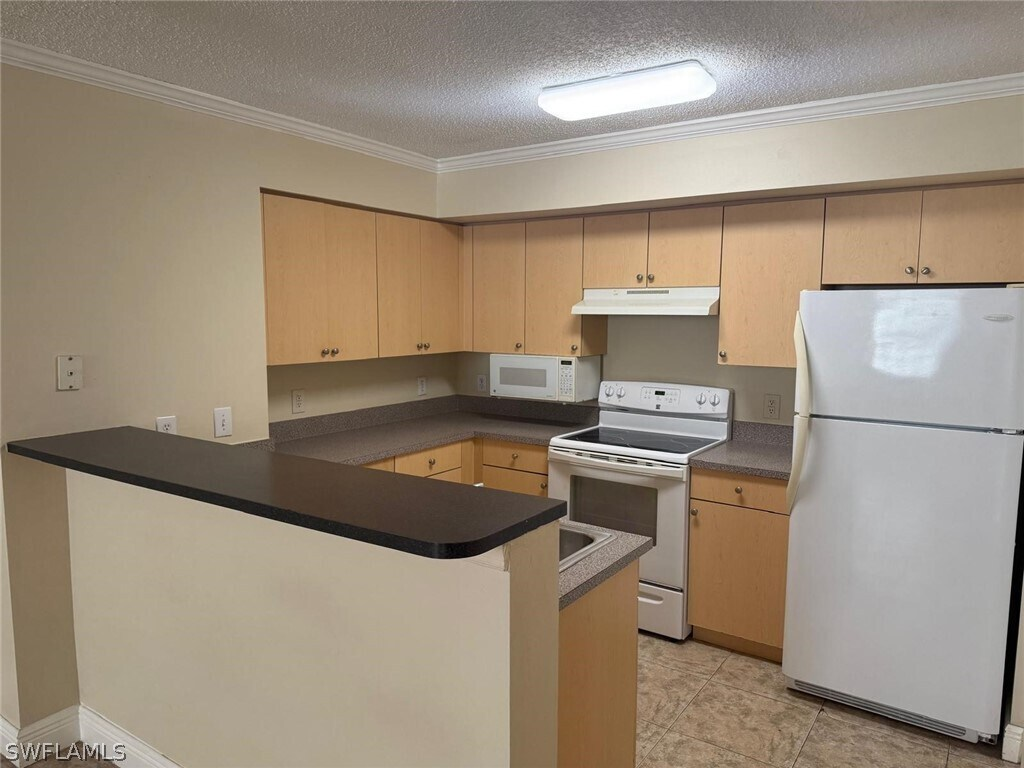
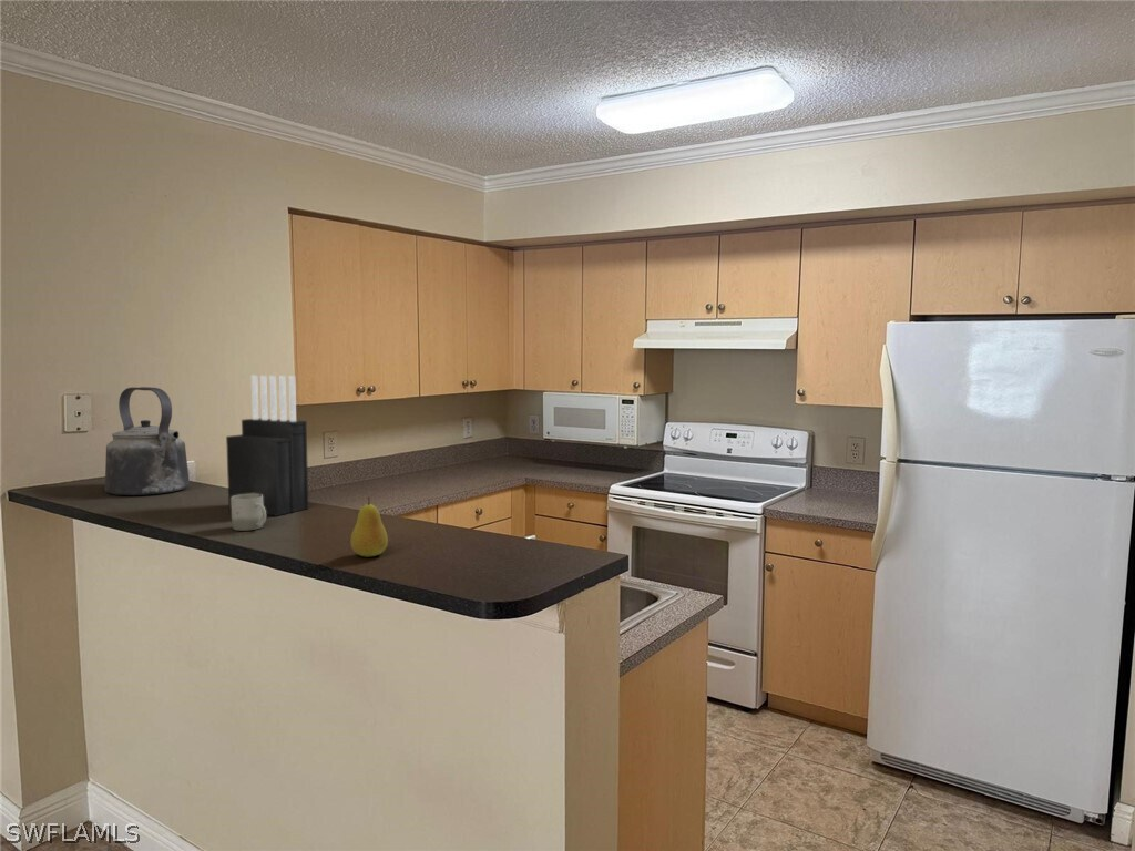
+ knife block (263, 443)
+ kettle (150, 439)
+ fruit (369, 525)
+ cup (252, 512)
